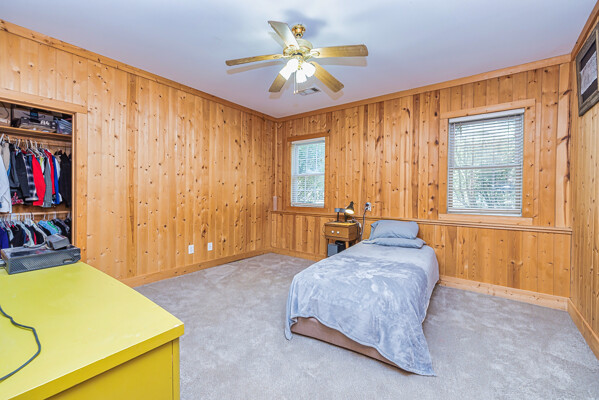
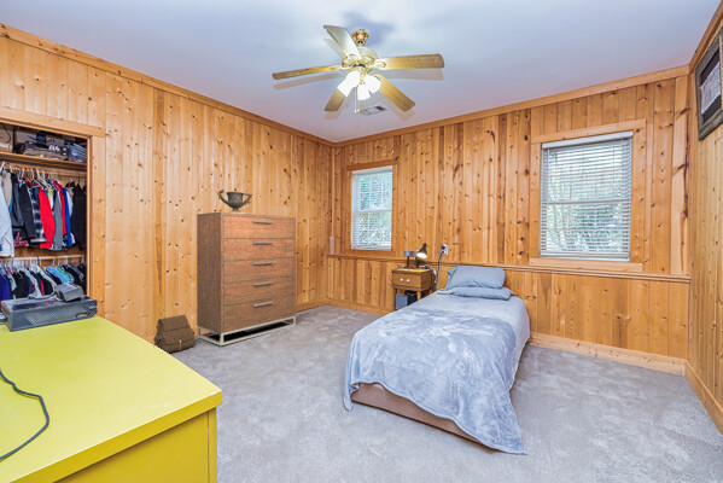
+ satchel (173, 332)
+ dresser (250, 273)
+ decorative urn (234, 202)
